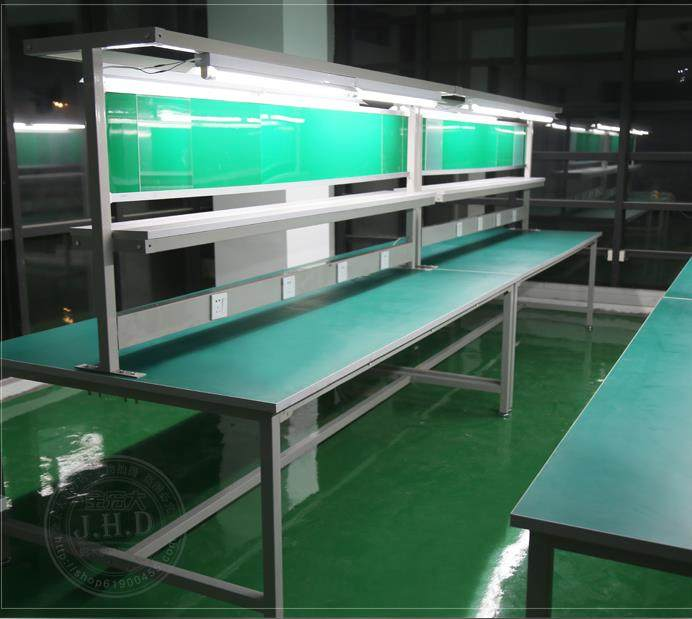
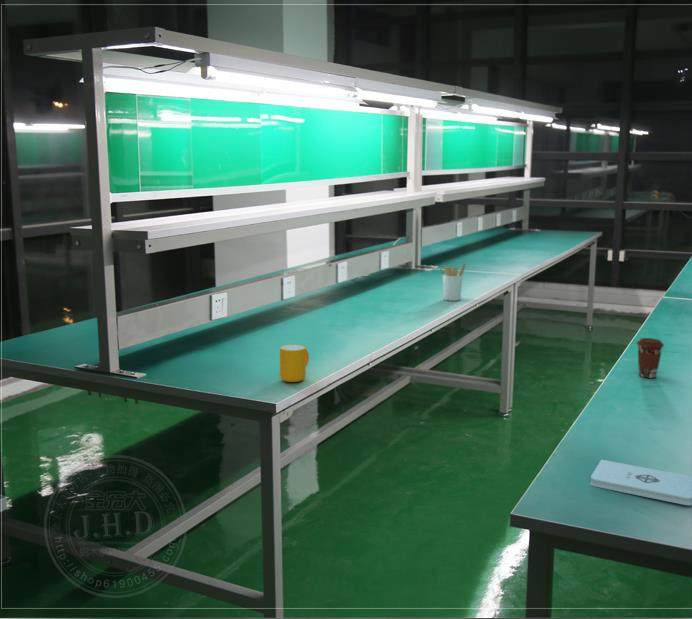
+ utensil holder (452, 281)
+ notepad (643, 481)
+ coffee cup (648, 358)
+ mug (296, 362)
